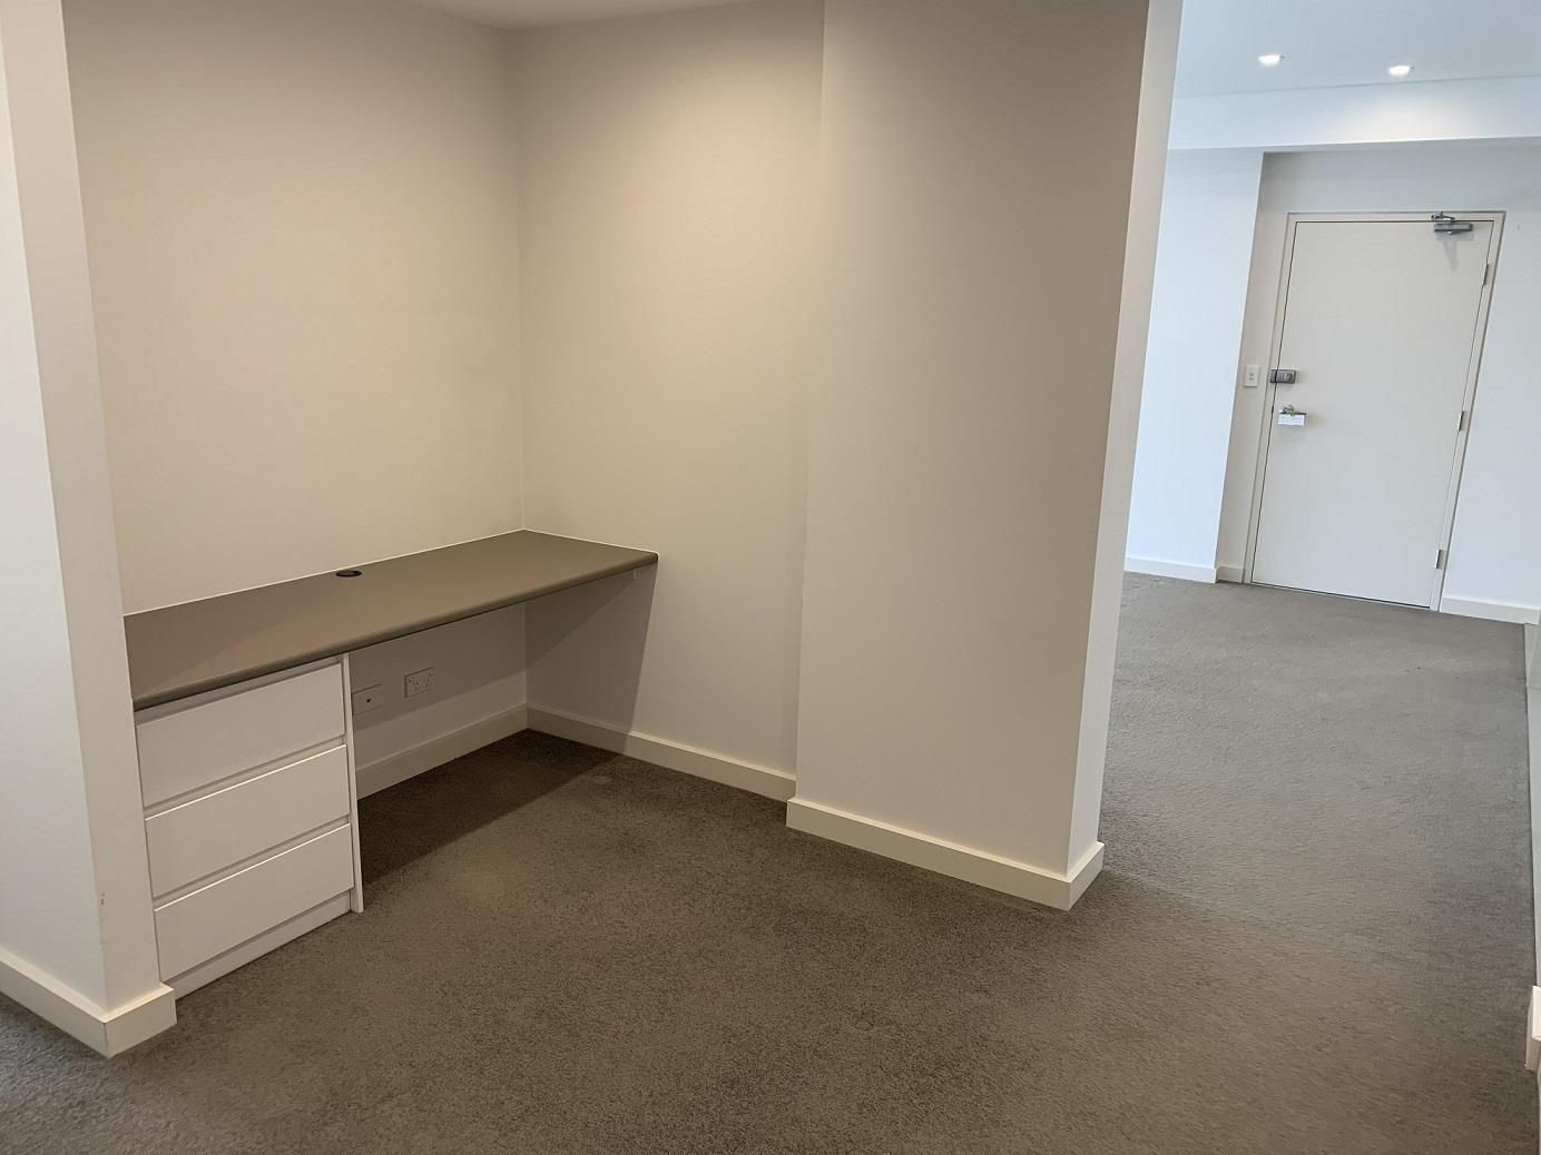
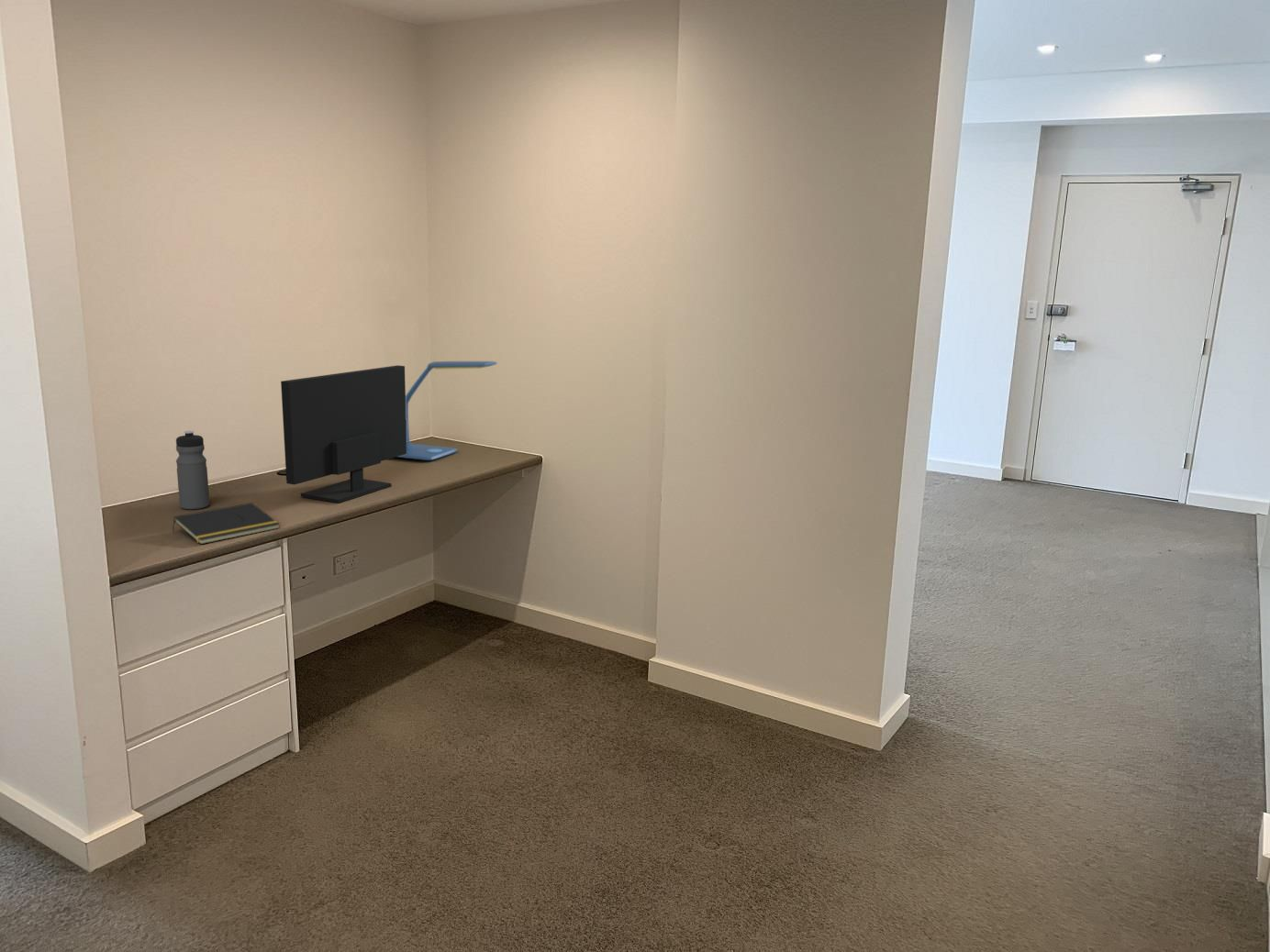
+ monitor (344, 432)
+ desk lamp (416, 390)
+ water bottle (192, 469)
+ notepad (227, 522)
